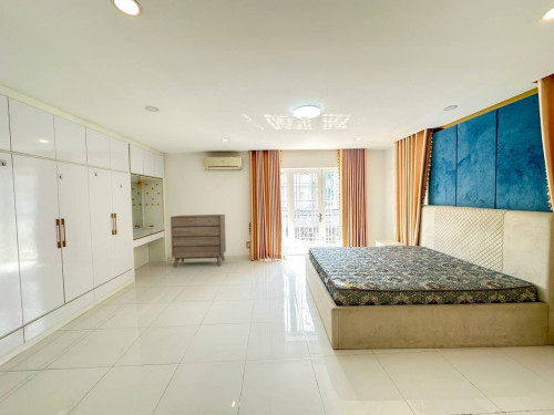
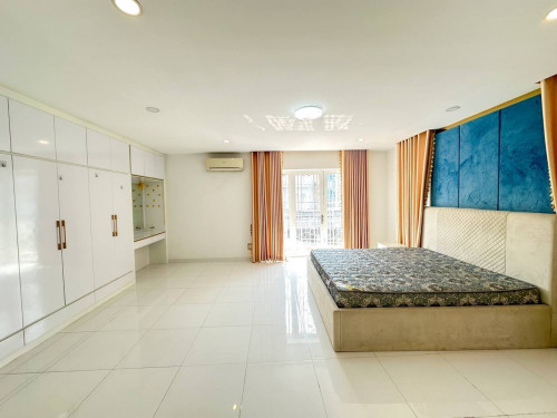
- dresser (199, 239)
